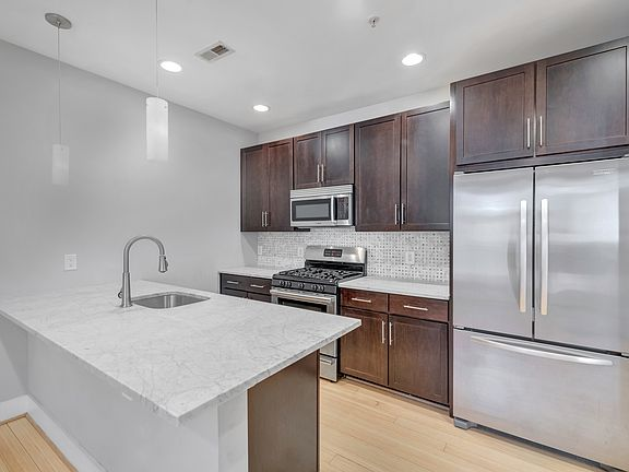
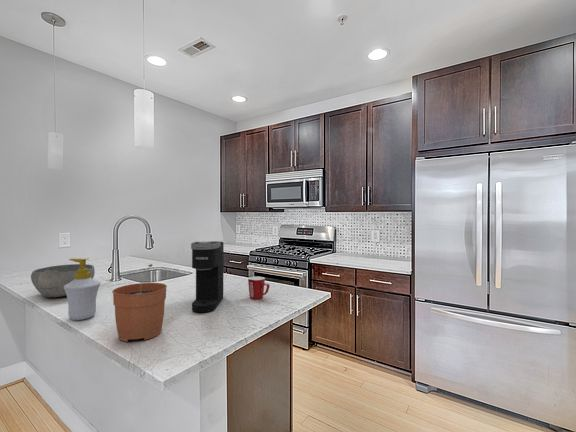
+ soap bottle (82, 287)
+ mug (259, 288)
+ bowl (64, 279)
+ plant pot (140, 299)
+ coffee maker (208, 272)
